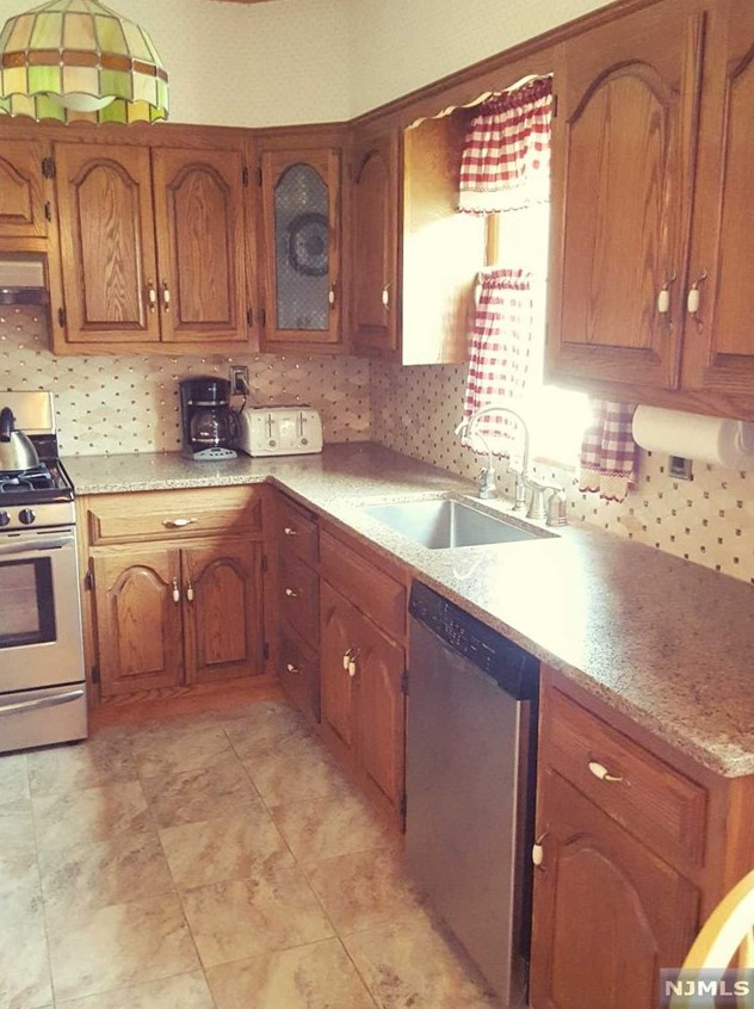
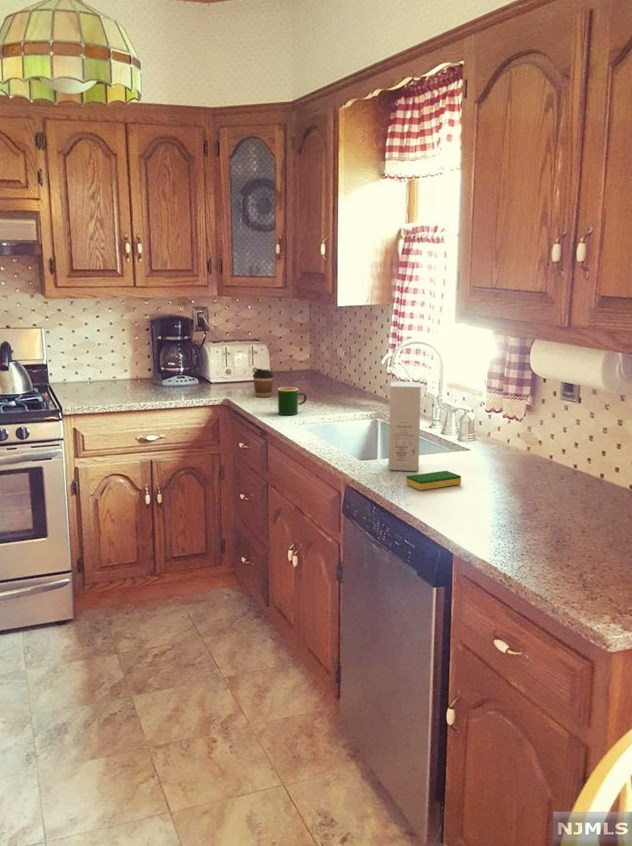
+ dish sponge (433, 480)
+ soap dispenser (404, 426)
+ mug (292, 400)
+ coffee cup (263, 382)
